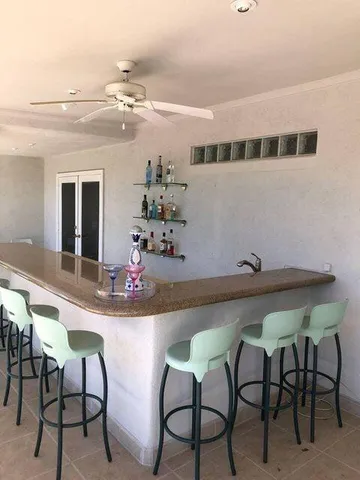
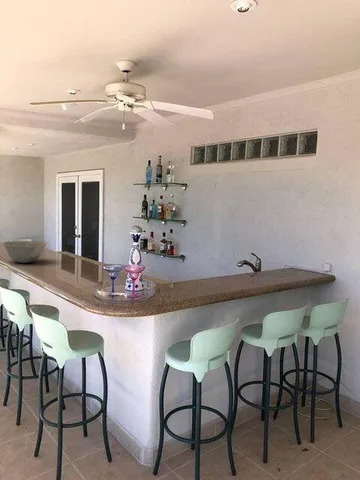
+ bowl (25, 252)
